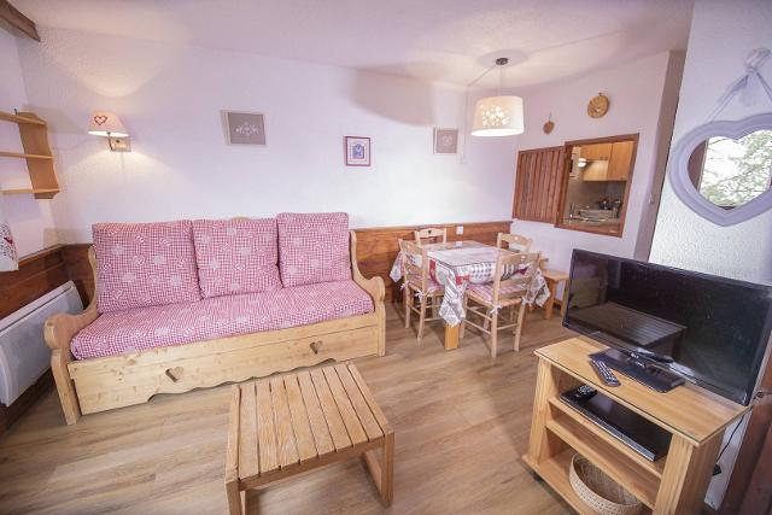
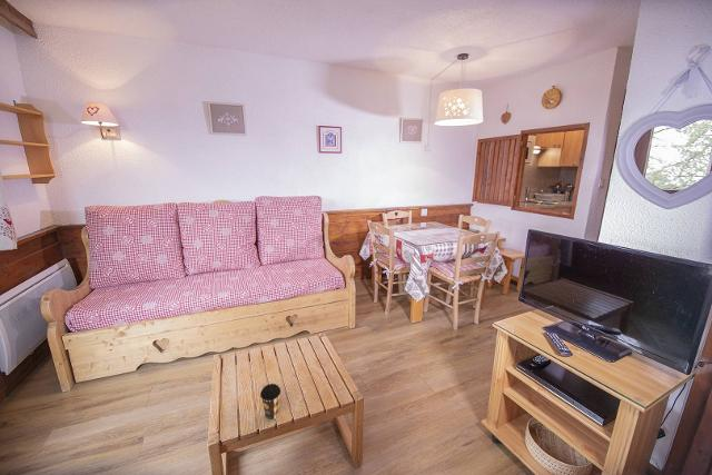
+ coffee cup (270, 402)
